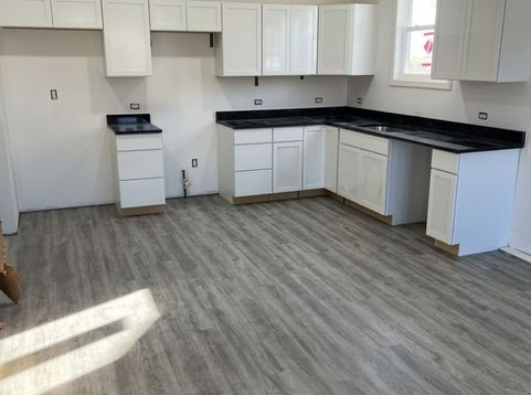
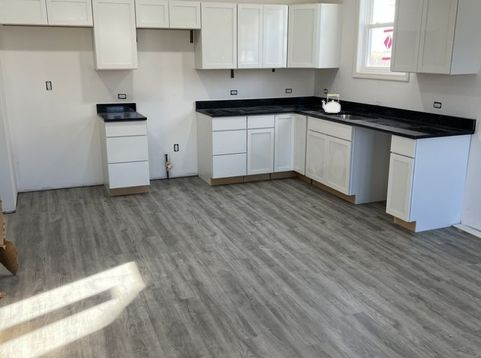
+ kettle (330, 103)
